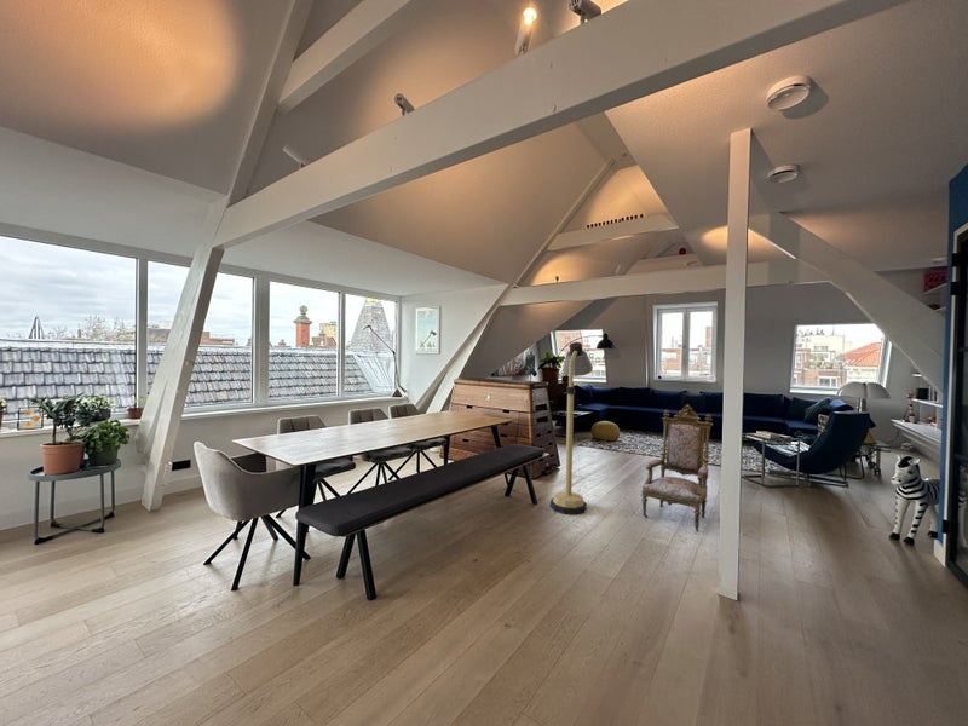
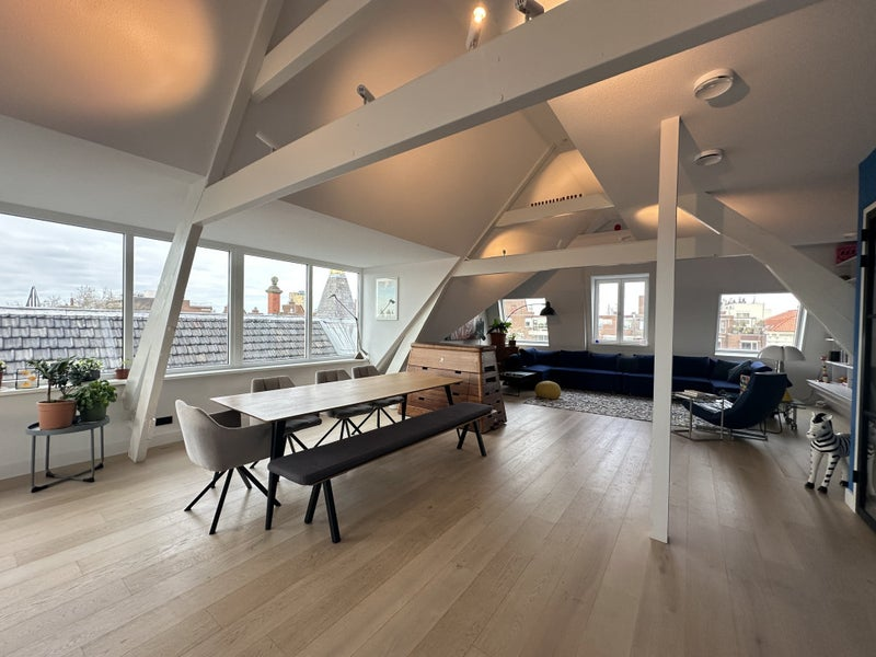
- floor lamp (572, 421)
- armchair (678, 461)
